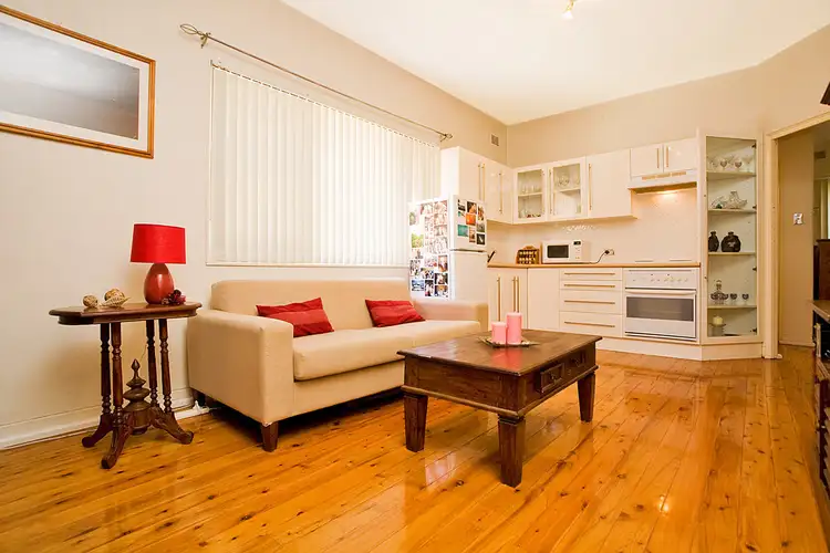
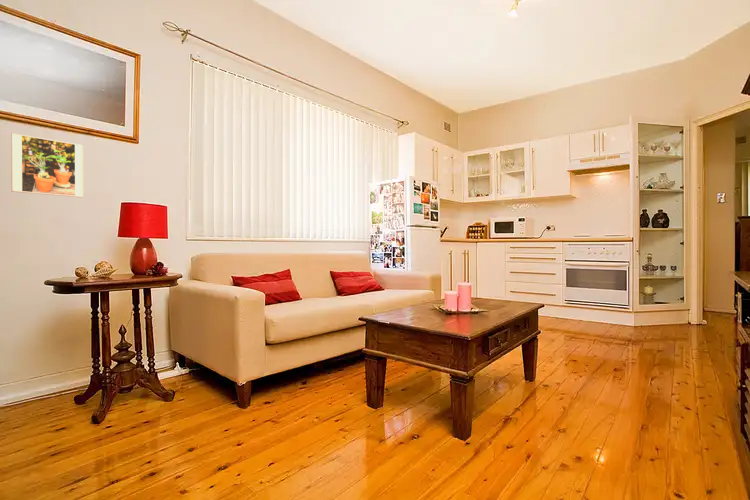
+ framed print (49, 167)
